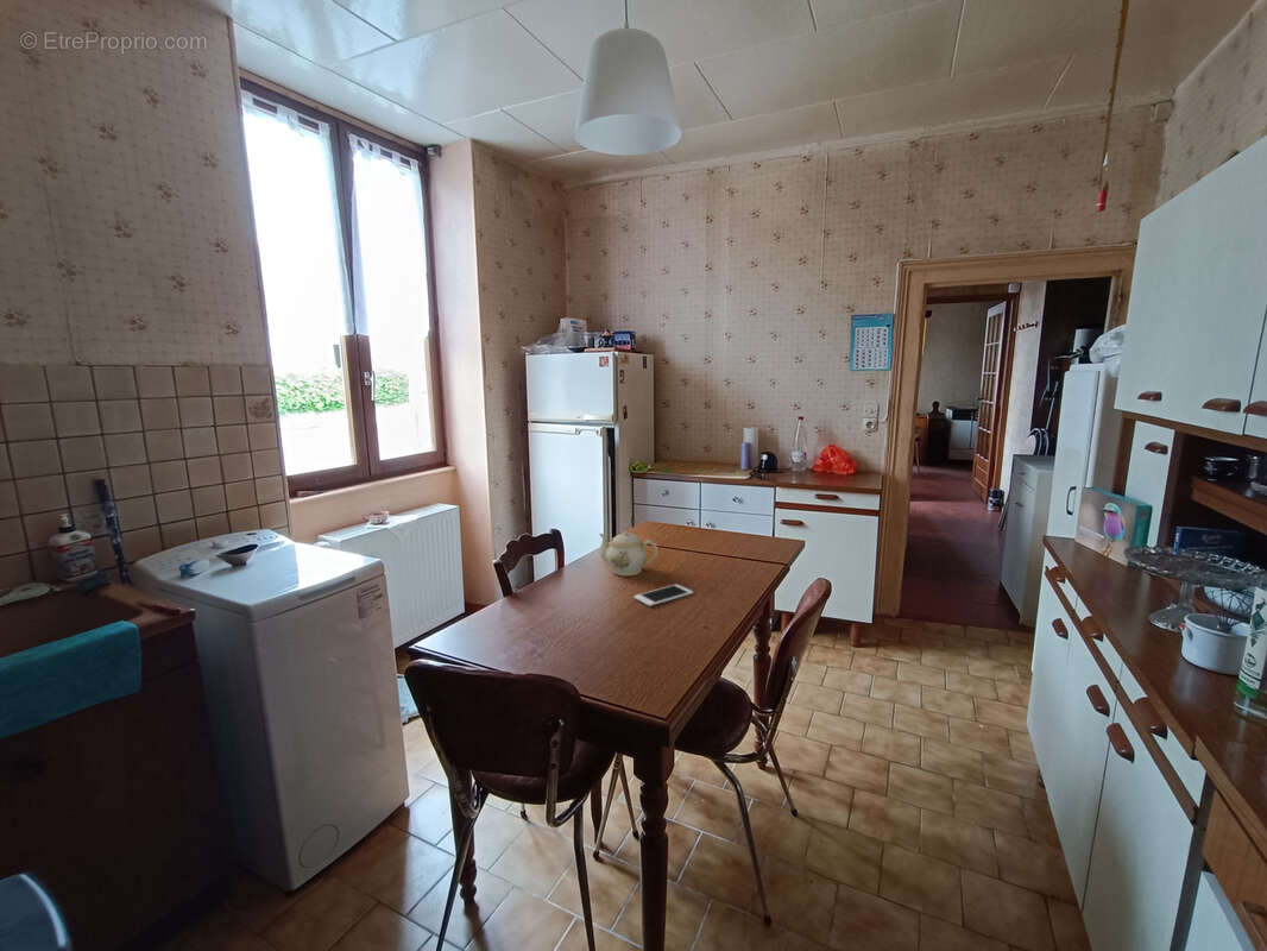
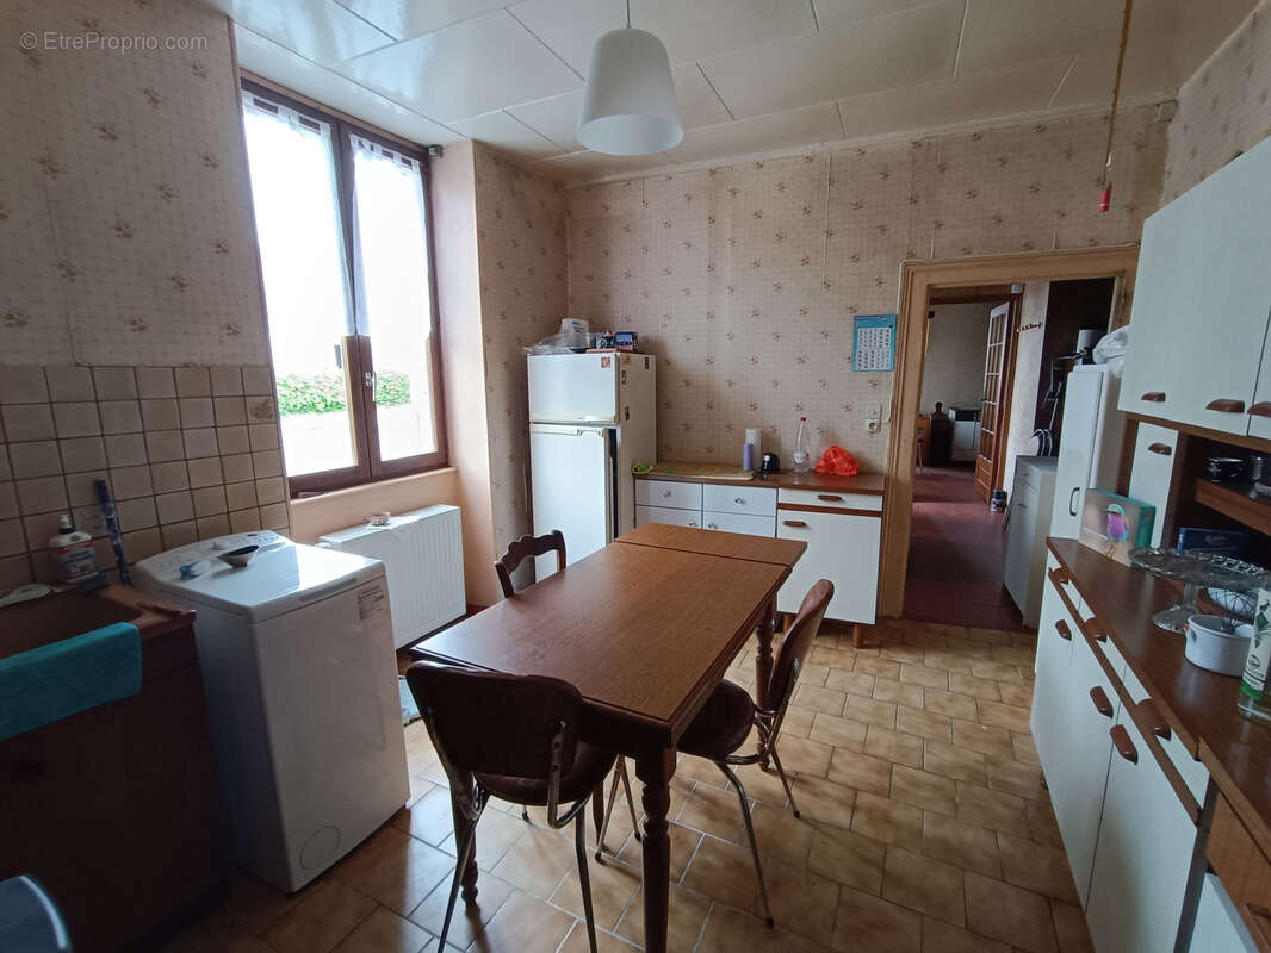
- cell phone (663, 594)
- teapot (628, 552)
